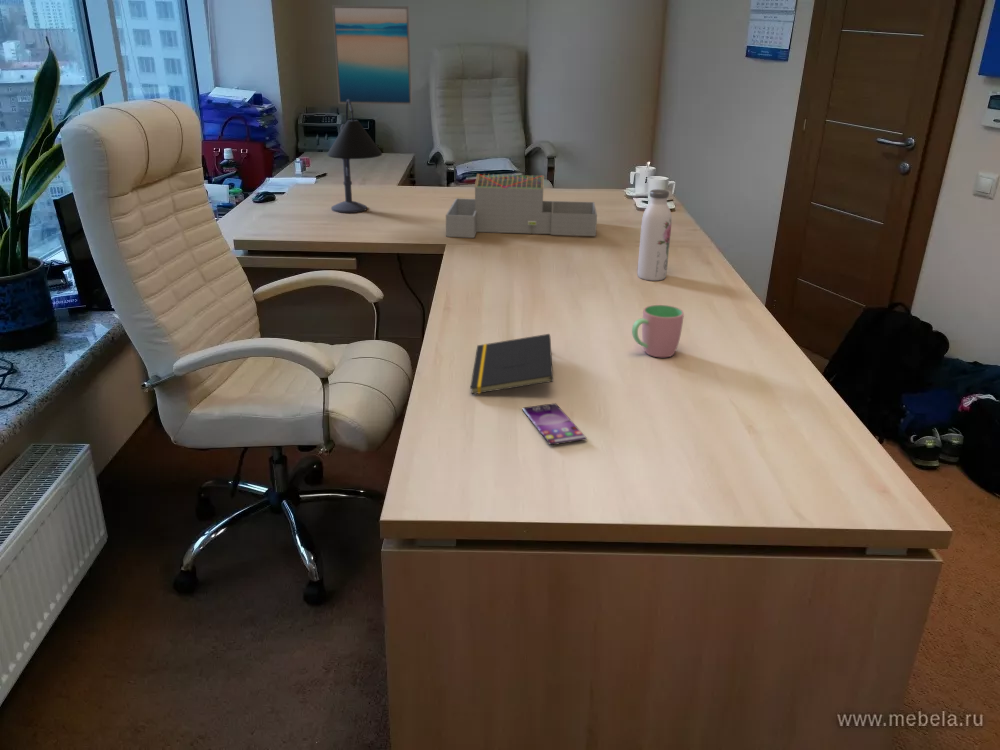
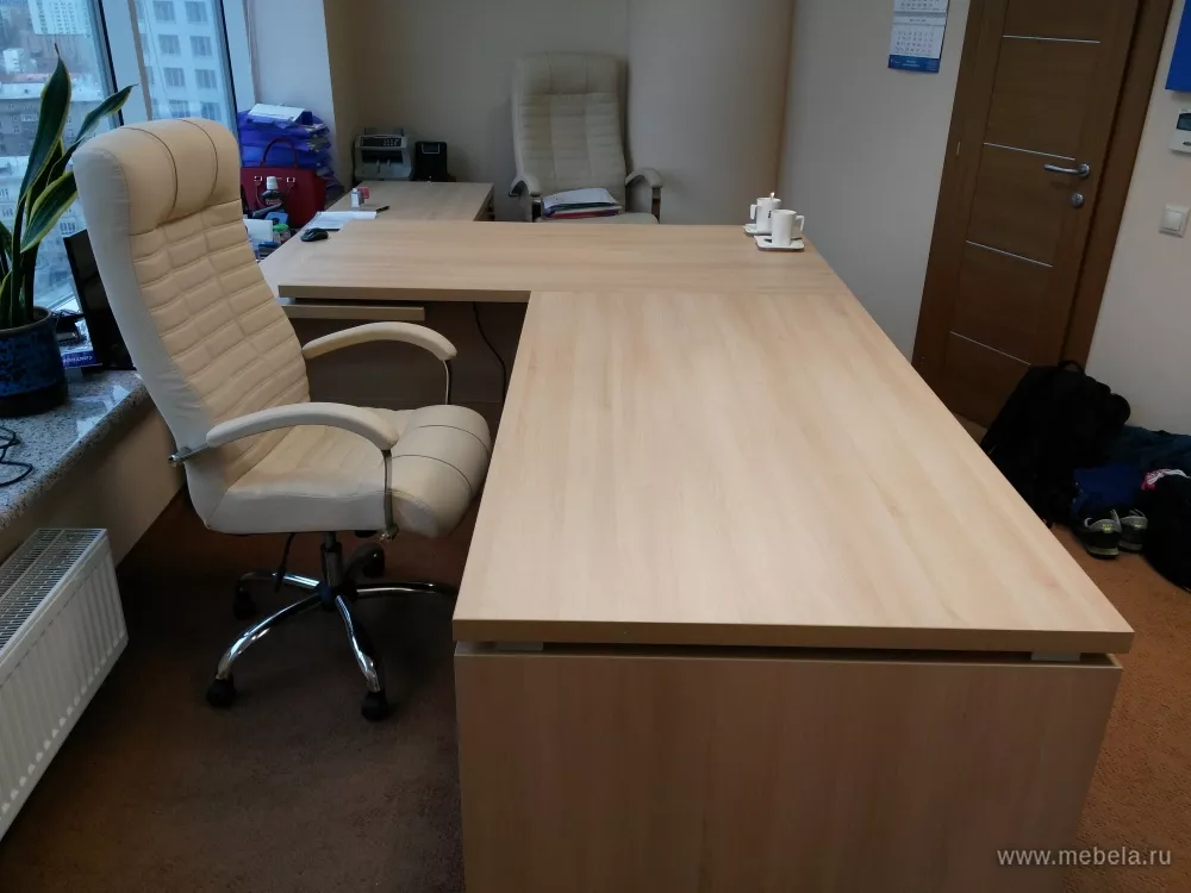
- desk lamp (350, 158)
- architectural model (523, 203)
- smartphone (553, 423)
- water bottle (655, 234)
- cup (655, 332)
- wall art (373, 56)
- notepad (512, 362)
